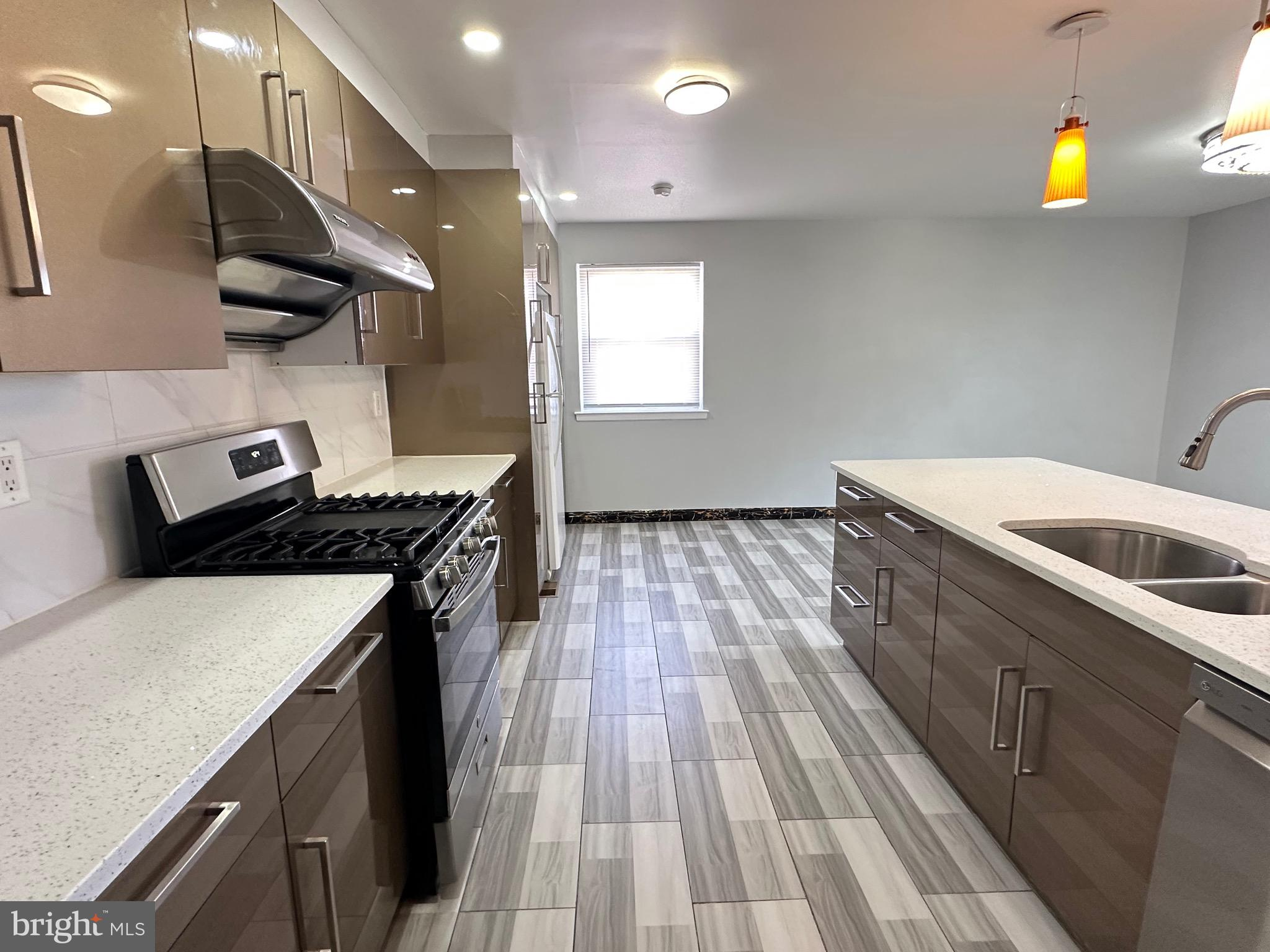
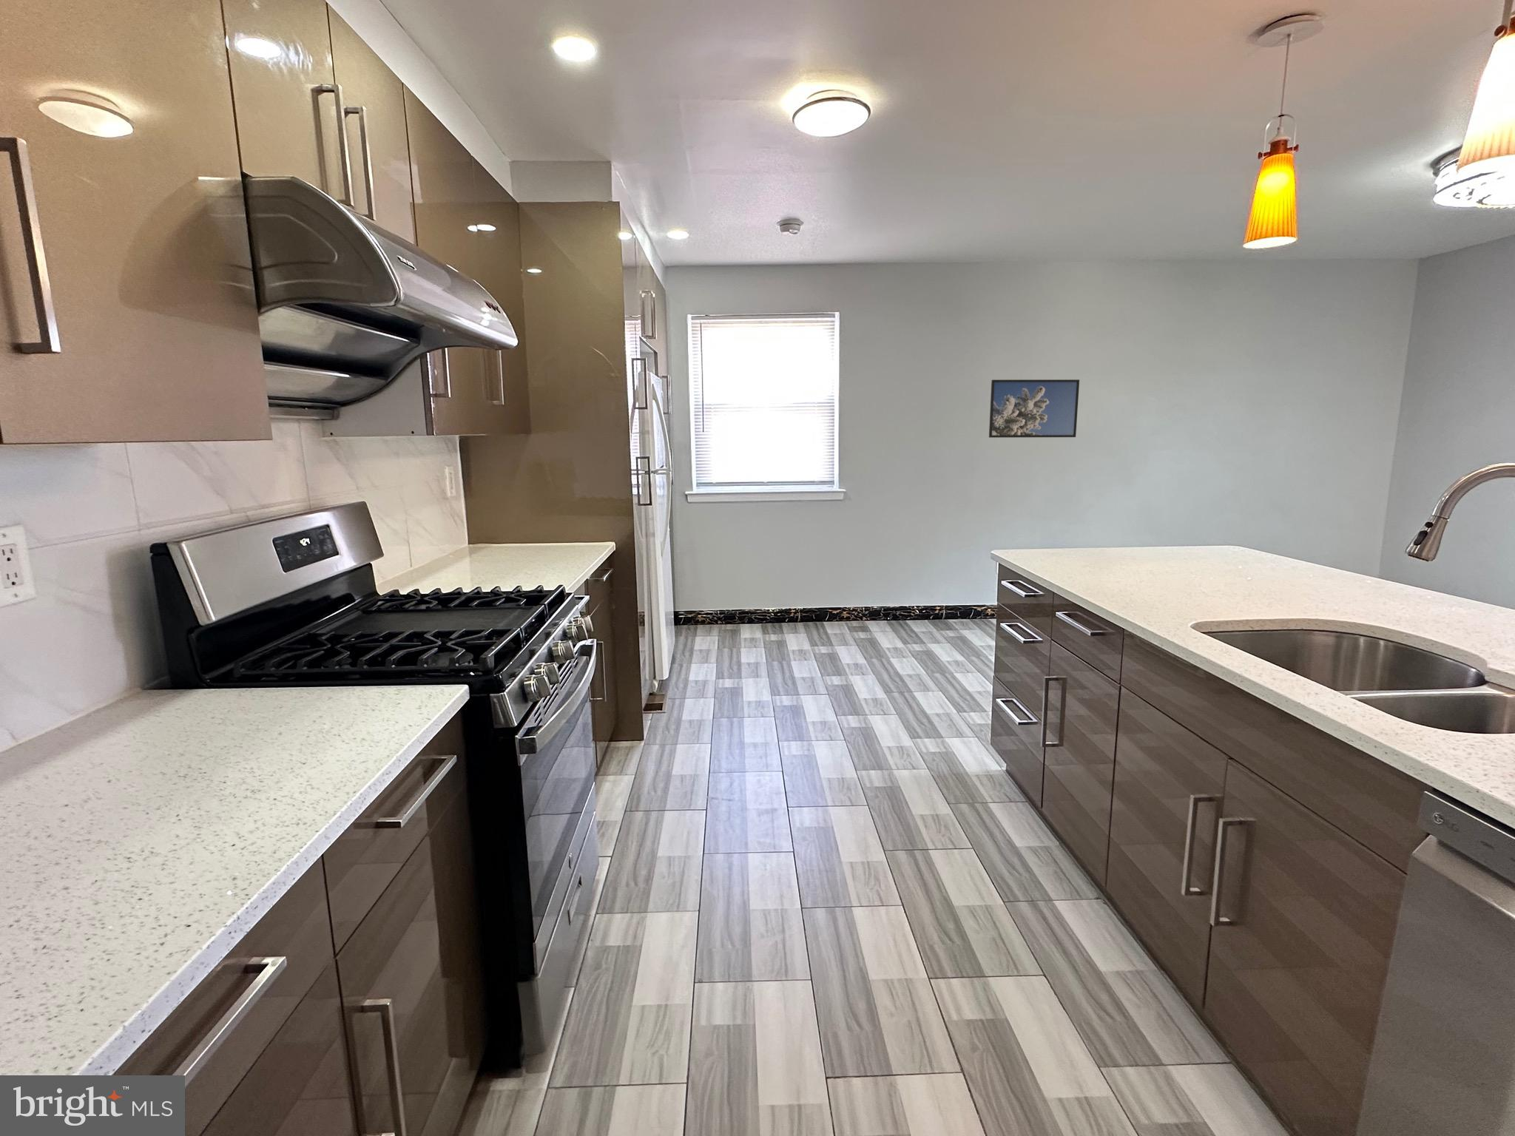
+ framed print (1033, 408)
